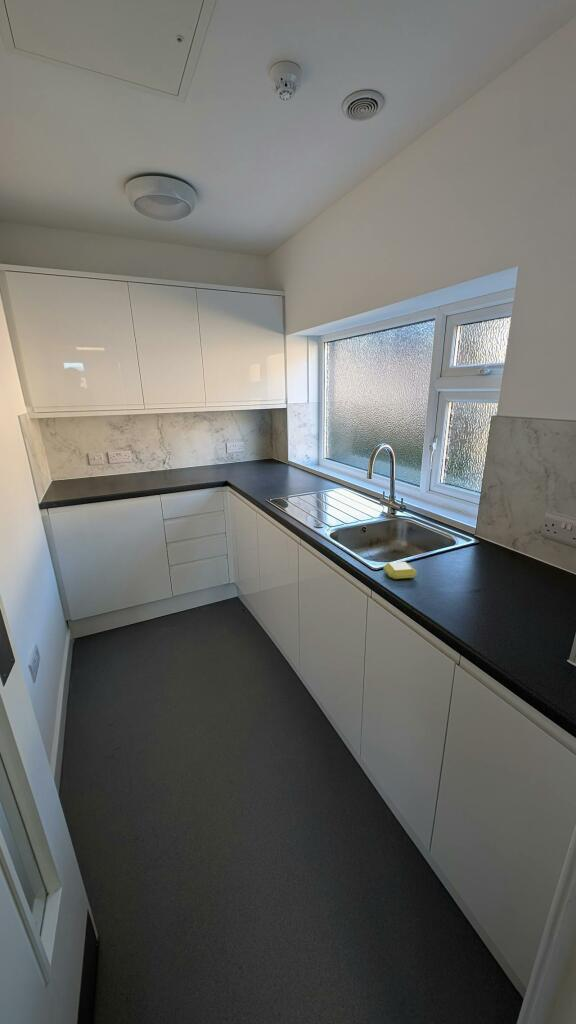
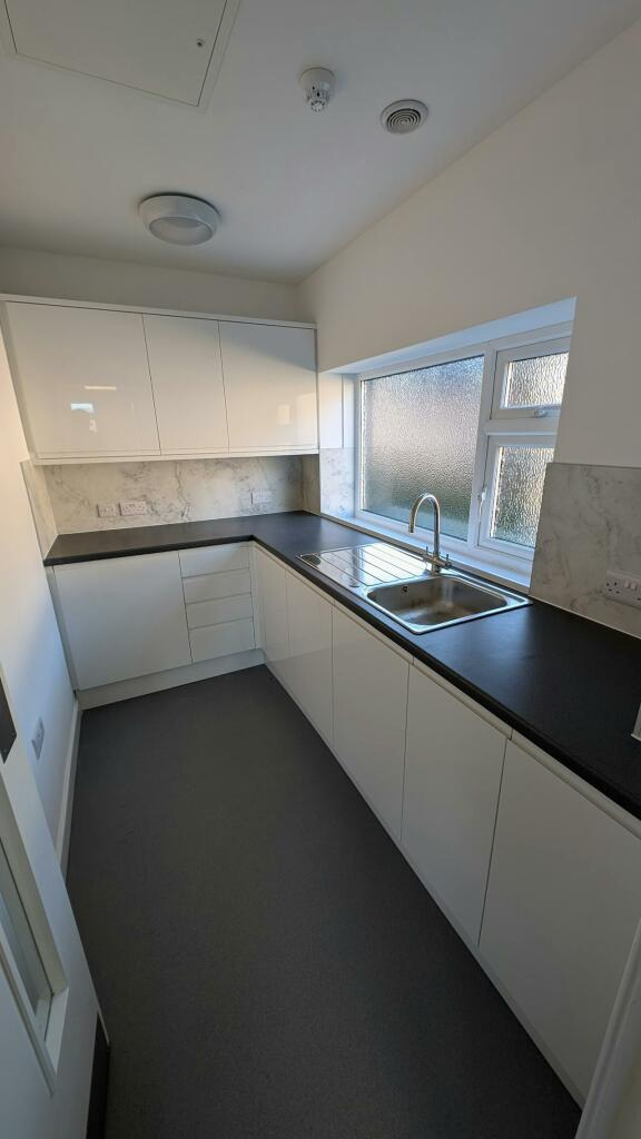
- soap bar (399, 570)
